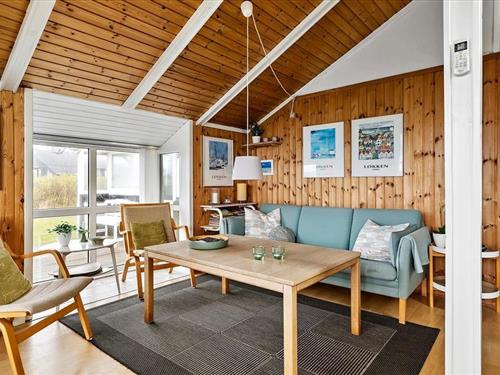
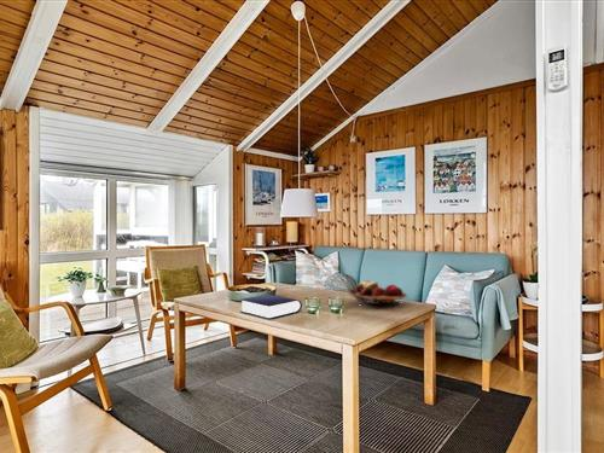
+ book (271, 304)
+ fruit basket (376, 292)
